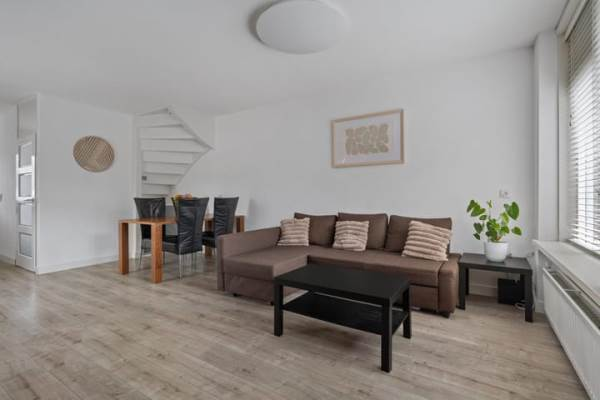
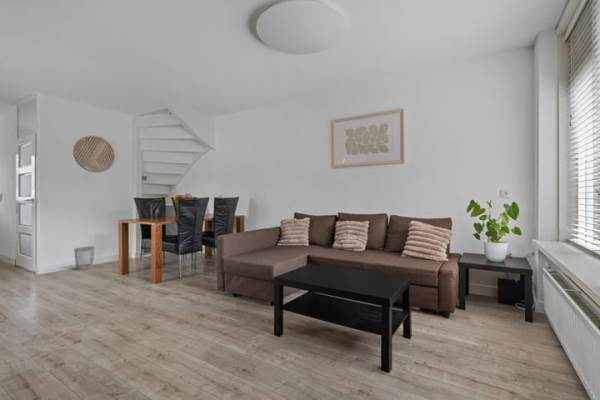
+ wastebasket (84, 257)
